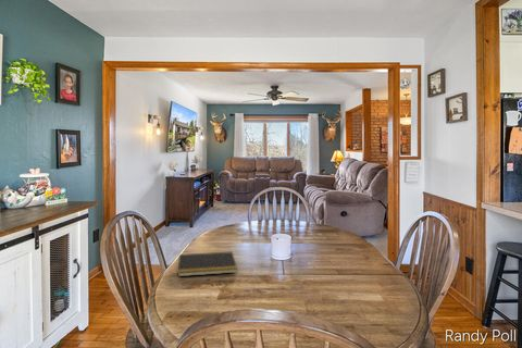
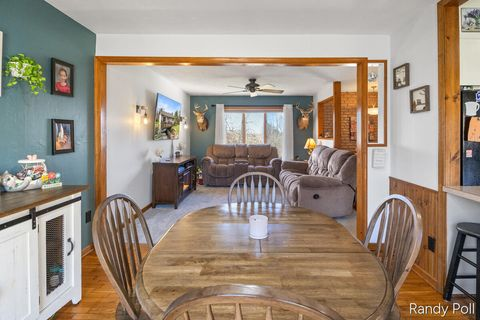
- notepad (207, 262)
